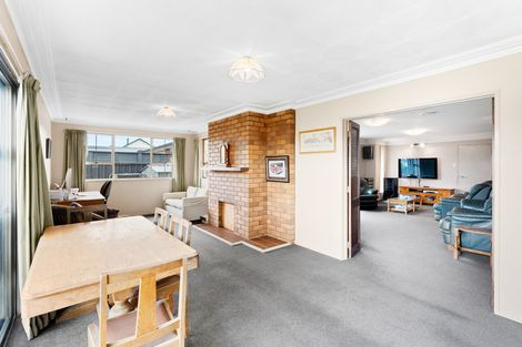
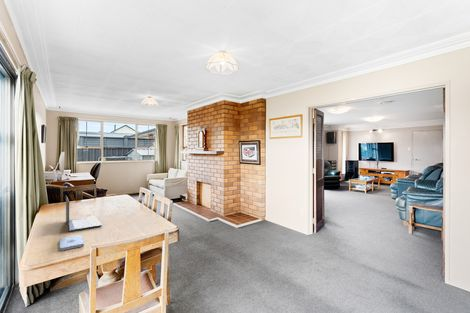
+ laptop (83, 218)
+ notepad (71, 242)
